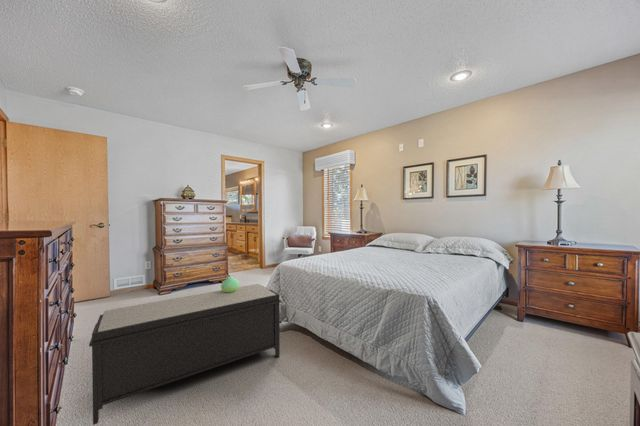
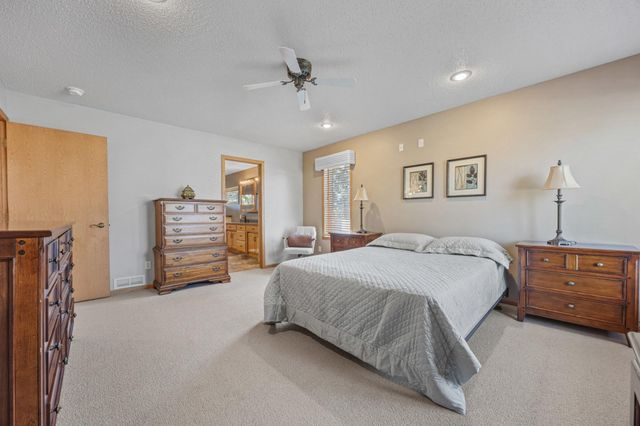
- bench (198, 336)
- plush toy (230, 283)
